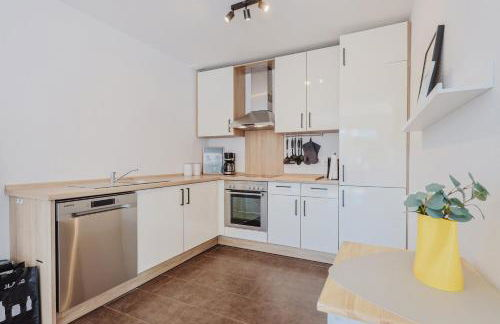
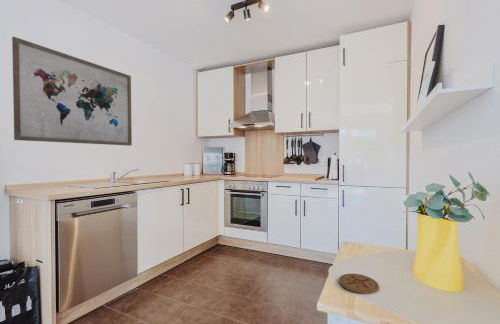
+ coaster (358, 283)
+ wall art (83, 101)
